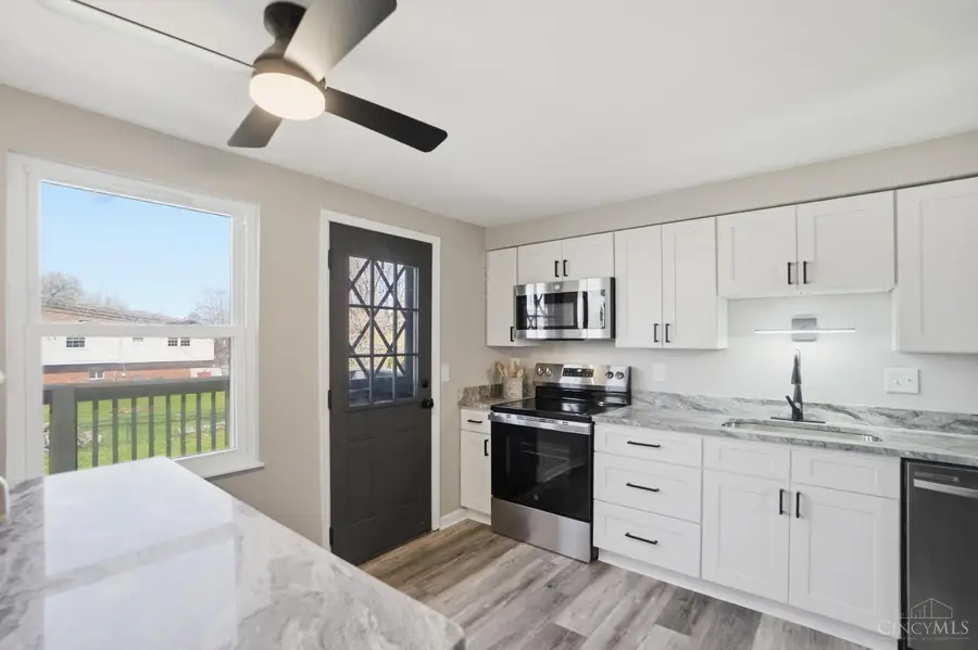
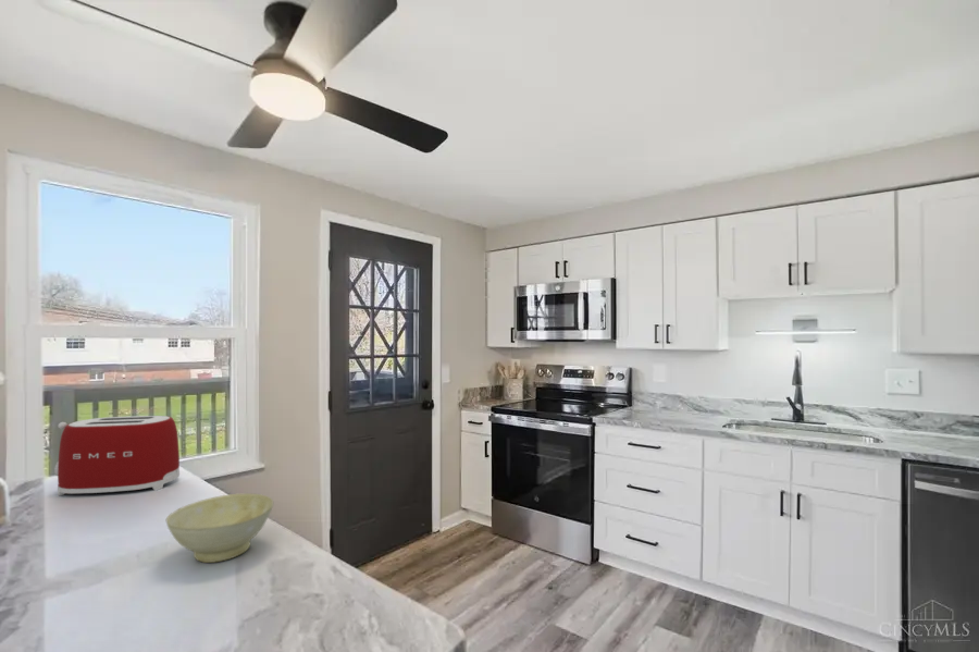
+ bowl (222, 529)
+ toaster (119, 452)
